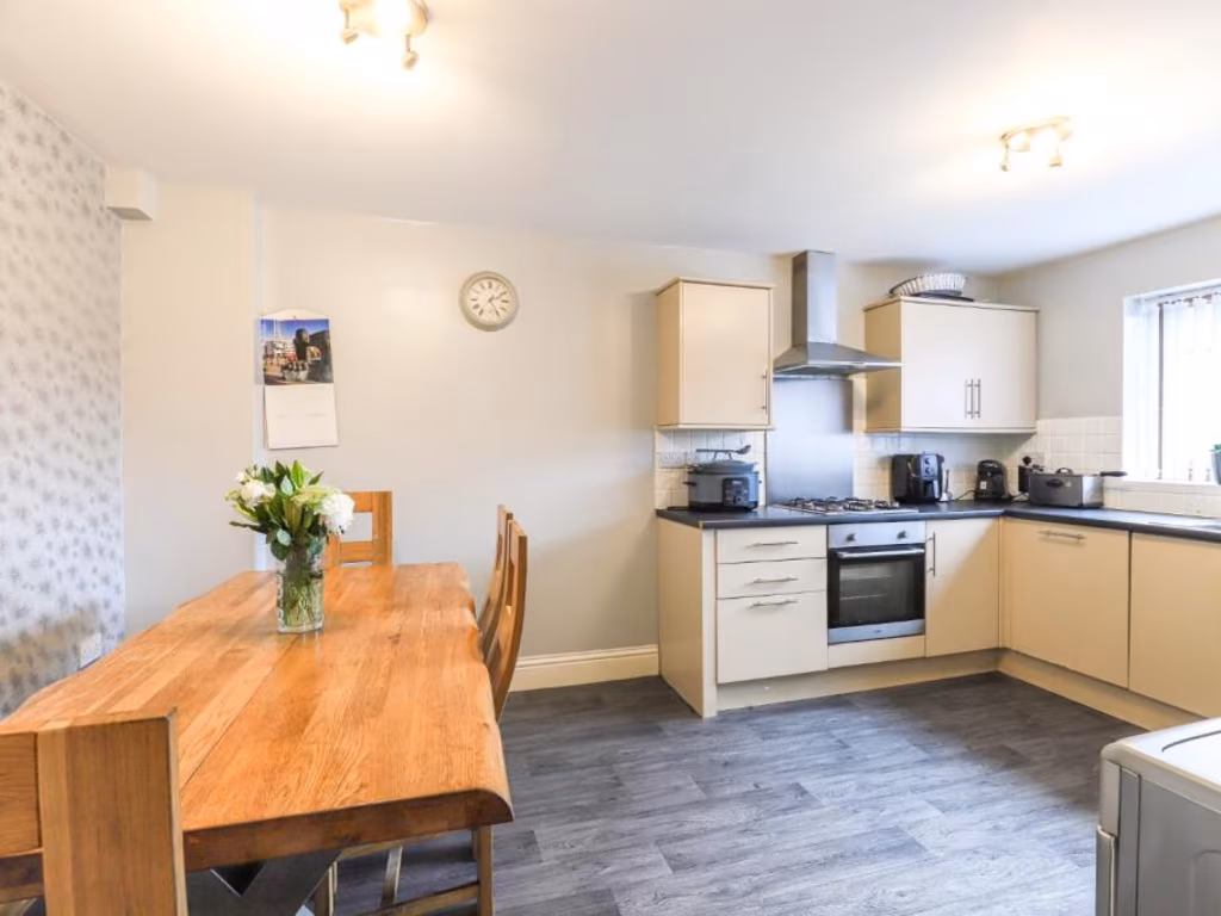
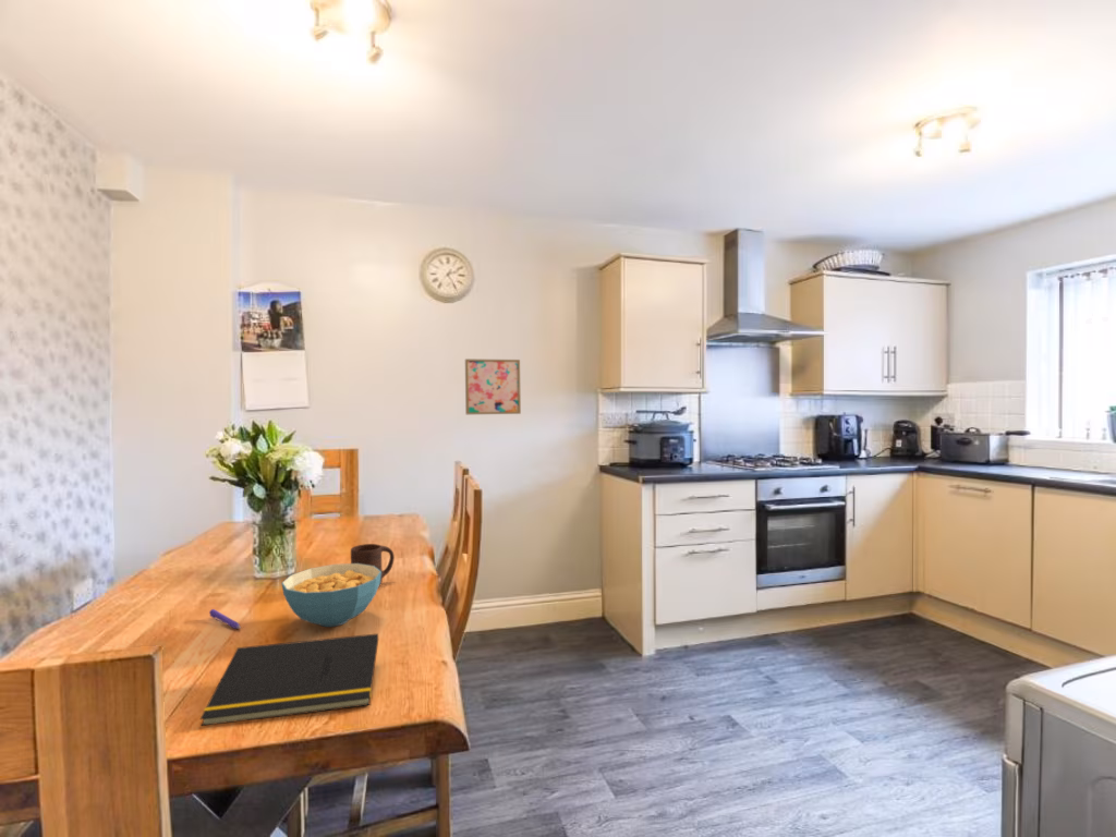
+ wall art (493, 387)
+ cup (371, 565)
+ cereal bowl (332, 598)
+ notepad (300, 675)
+ pen (225, 619)
